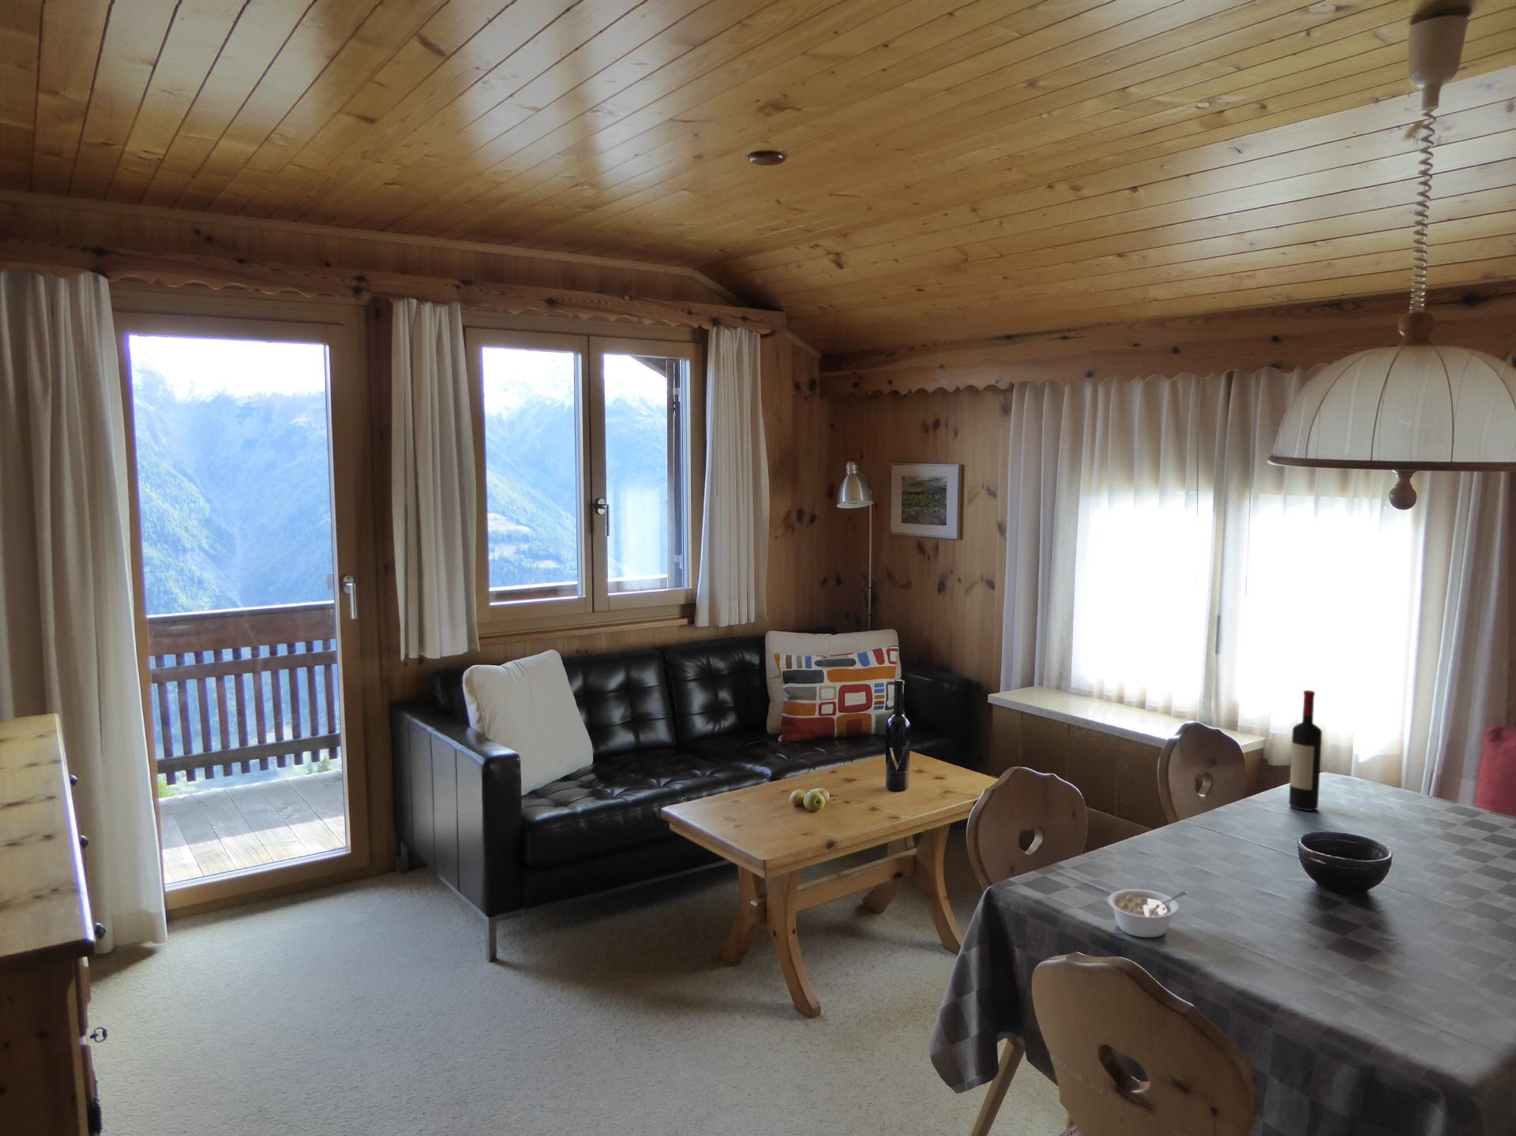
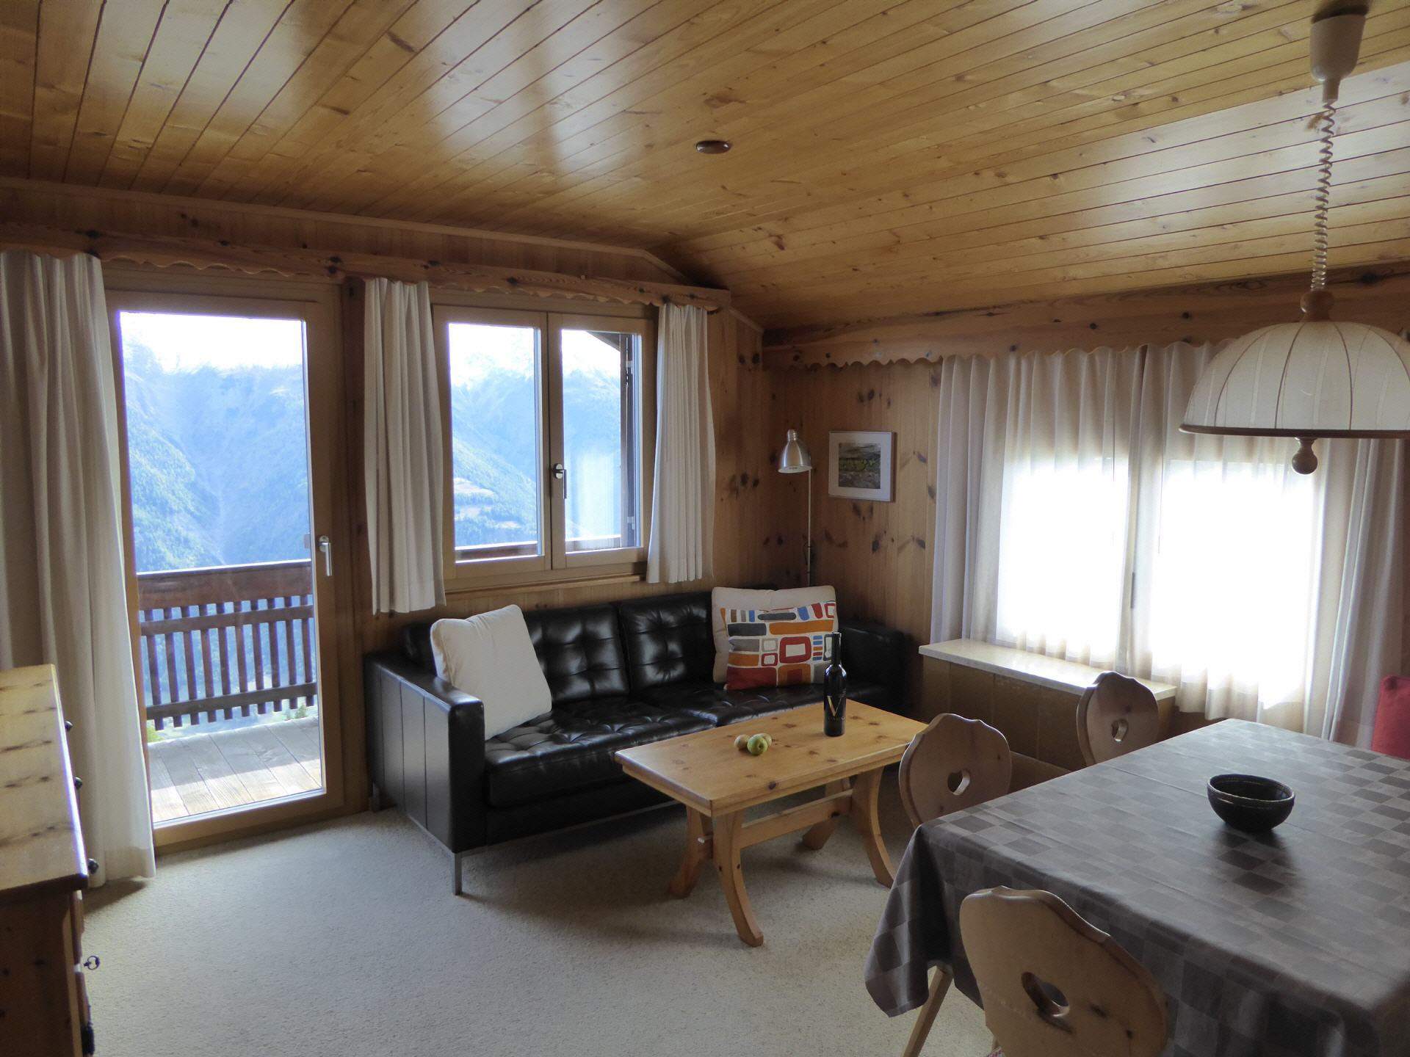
- legume (1144, 912)
- wine bottle (1306, 749)
